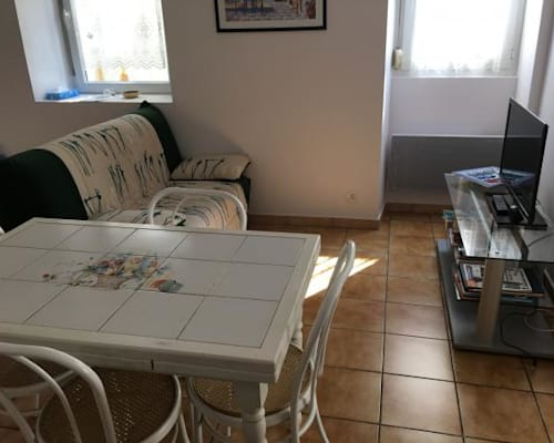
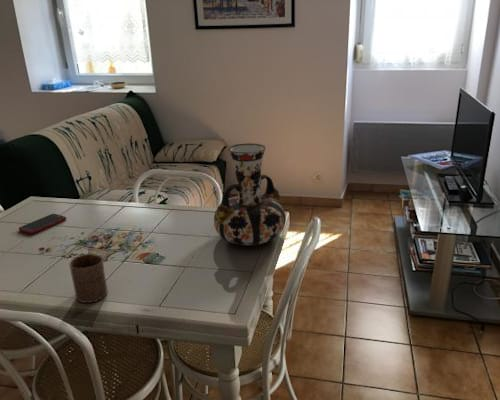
+ cup (89, 277)
+ vase (249, 194)
+ cell phone (43, 223)
